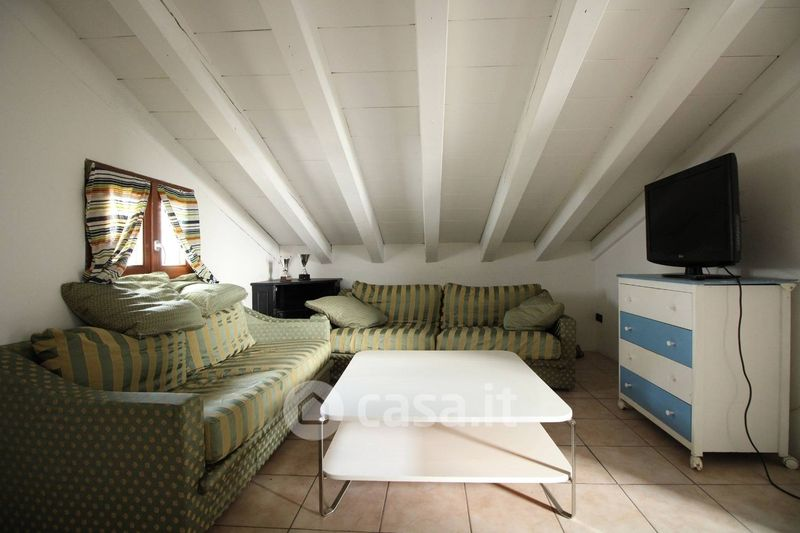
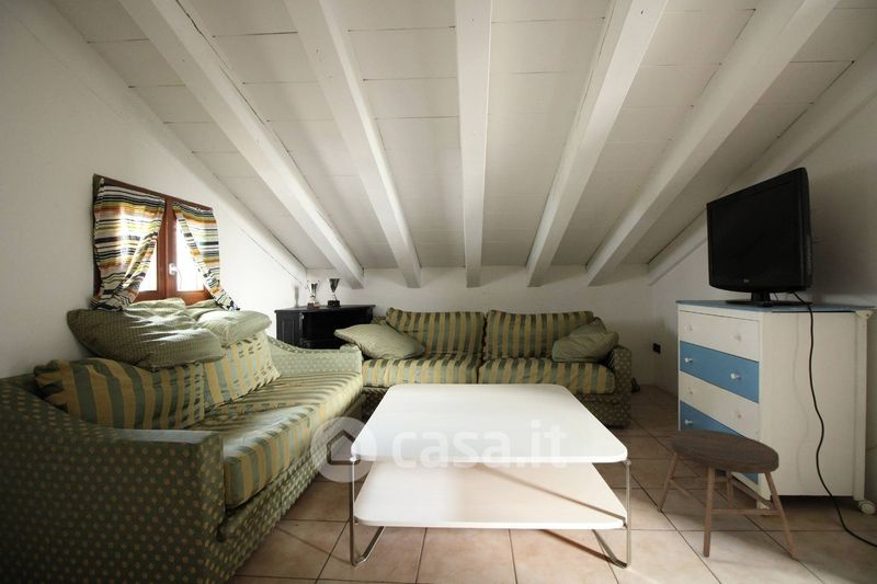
+ stool (727, 488)
